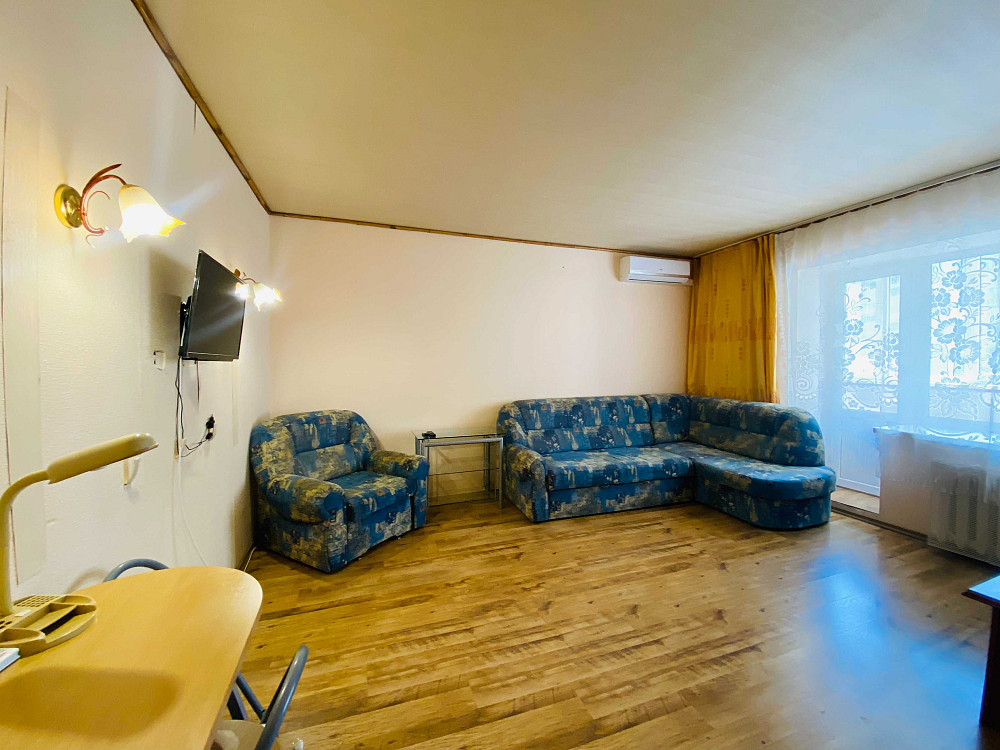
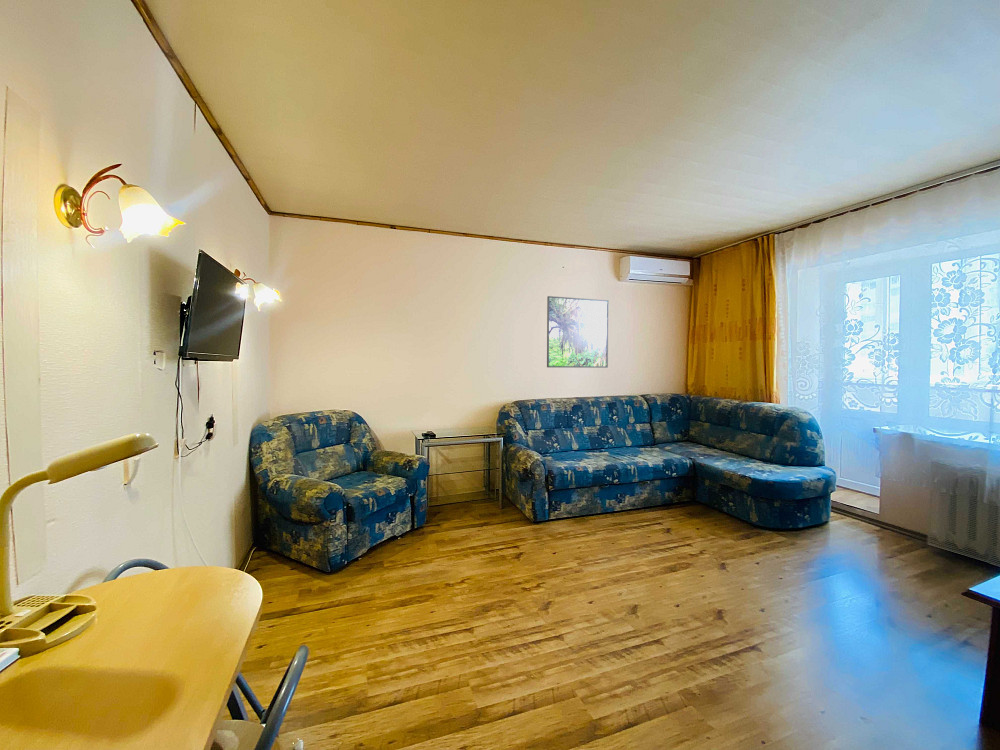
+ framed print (578, 333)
